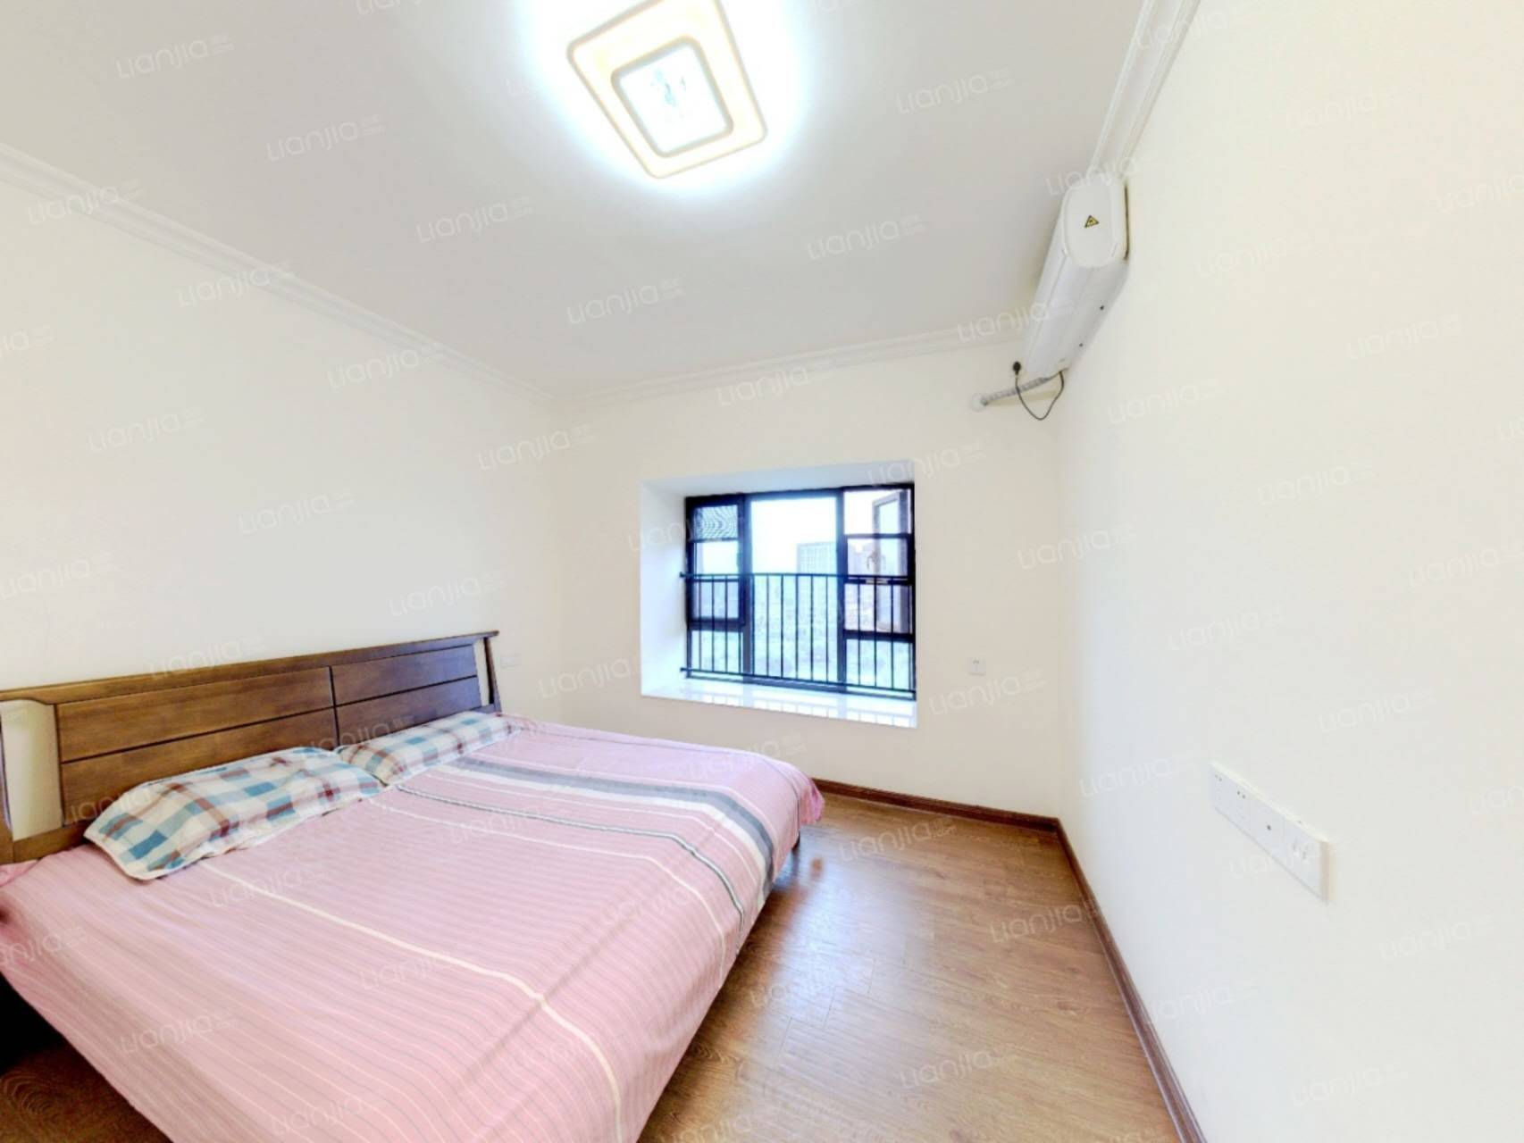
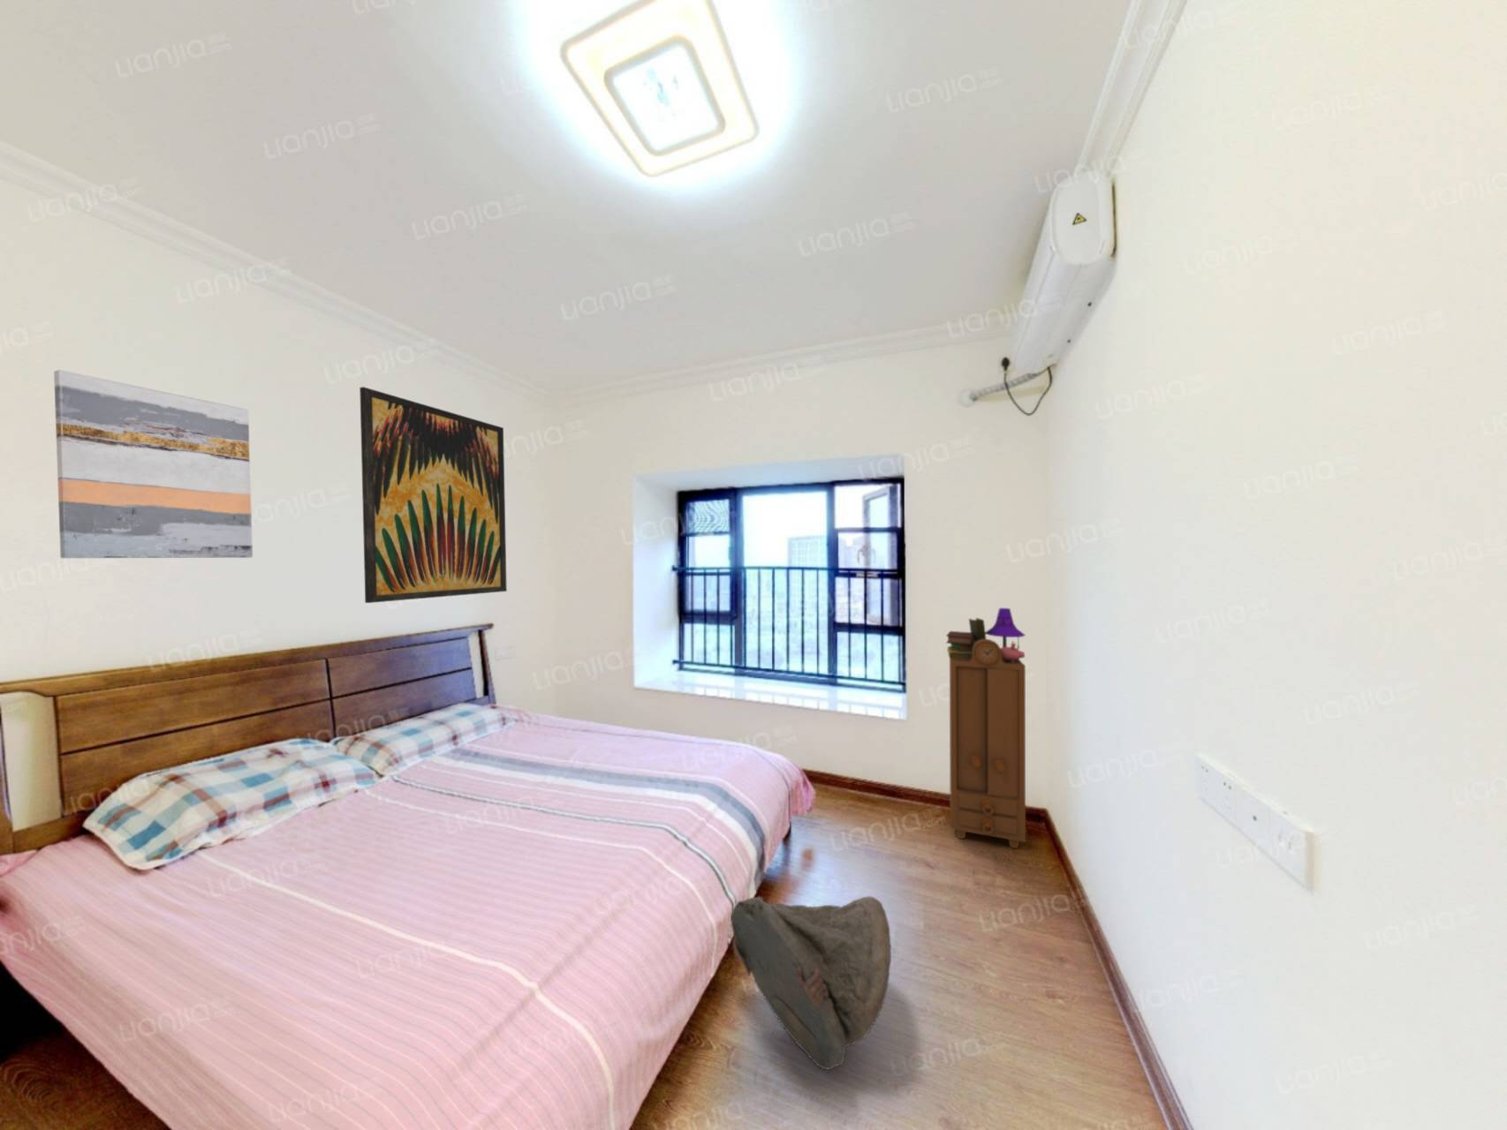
+ wall art (165, 475)
+ cabinet (986, 720)
+ bag (821, 961)
+ wall art (443, 503)
